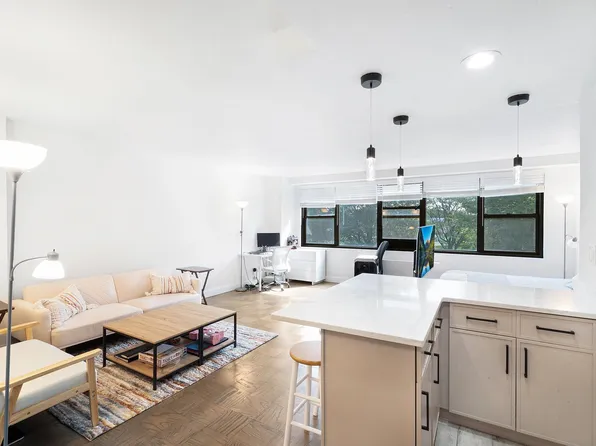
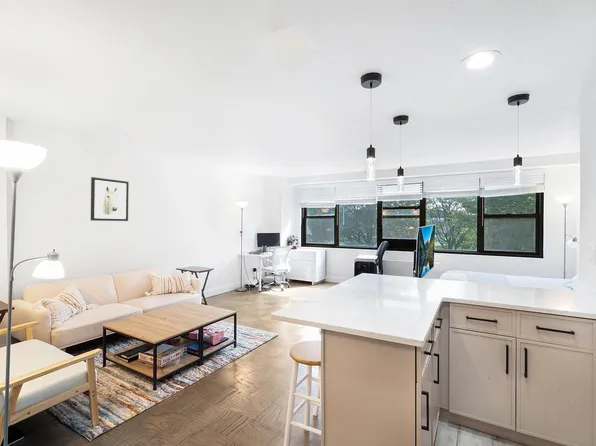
+ wall art (110, 200)
